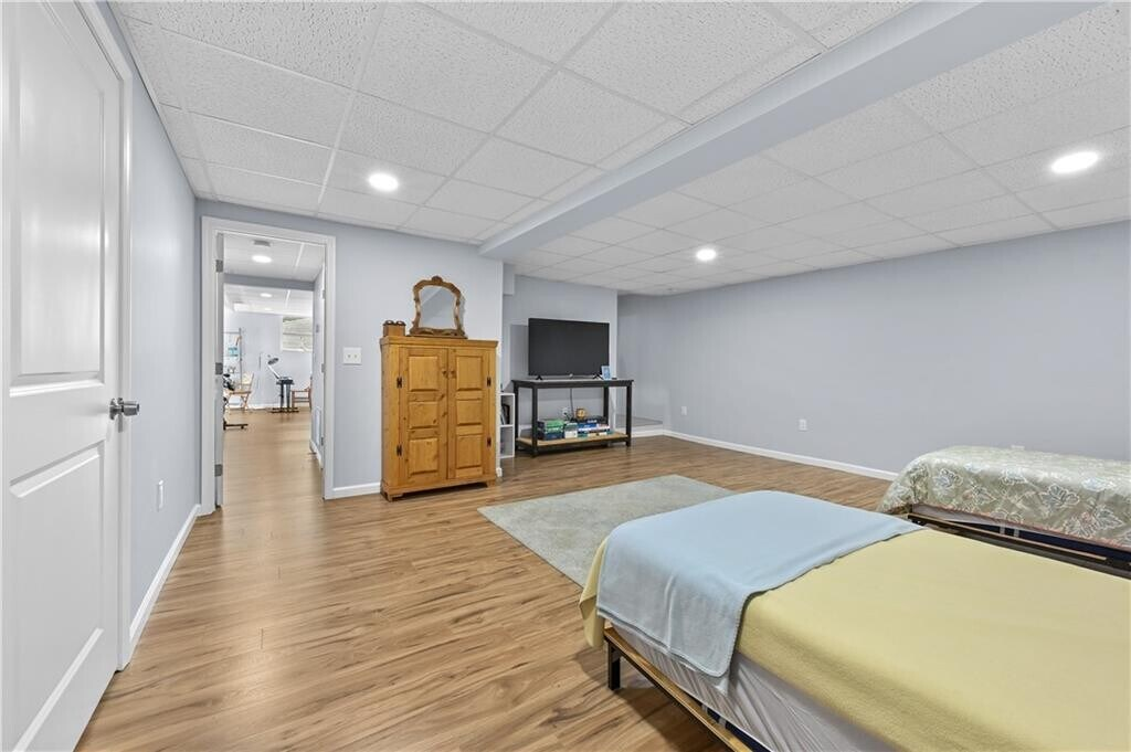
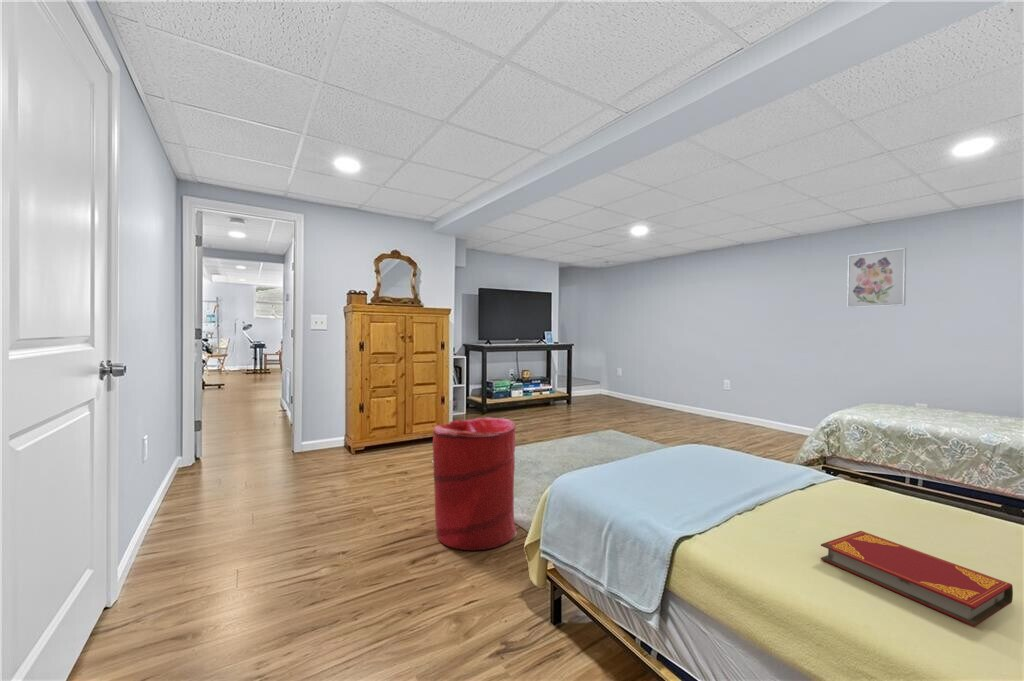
+ wall art (875, 279)
+ hardback book (908, 570)
+ laundry hamper (474, 475)
